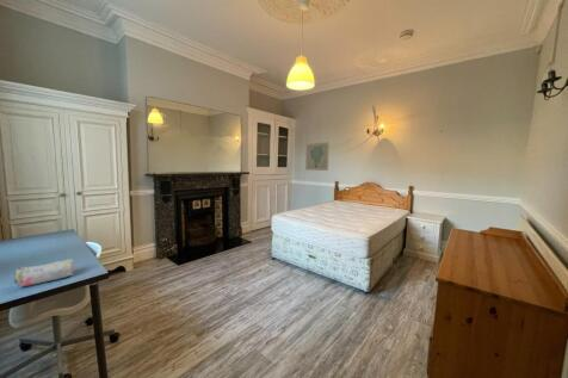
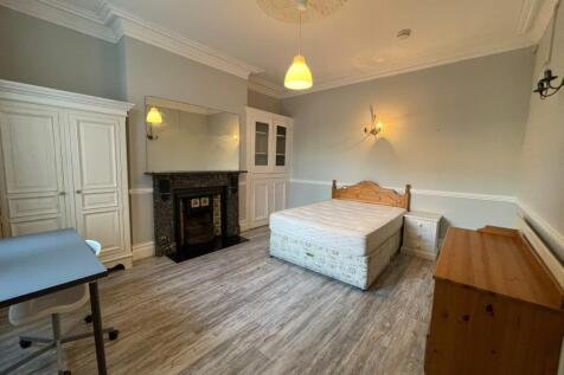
- pencil case (45, 271)
- wall art (316, 156)
